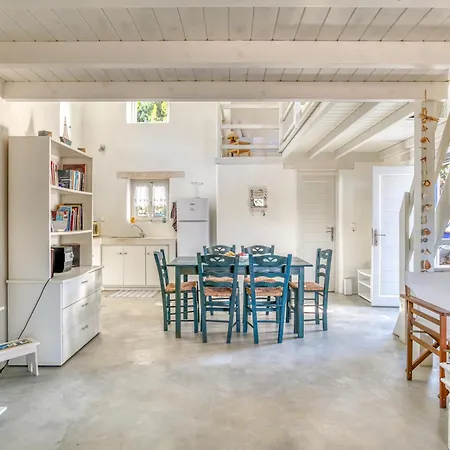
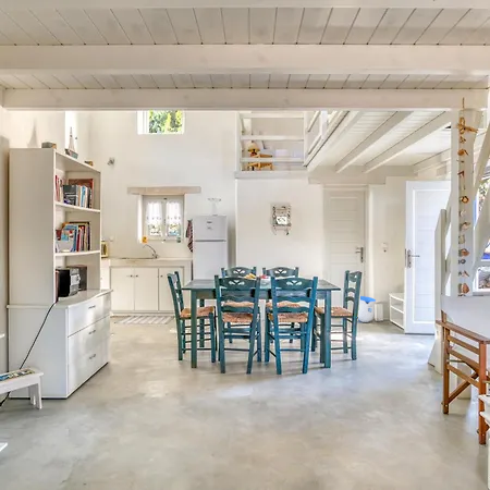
+ sun visor (365, 309)
